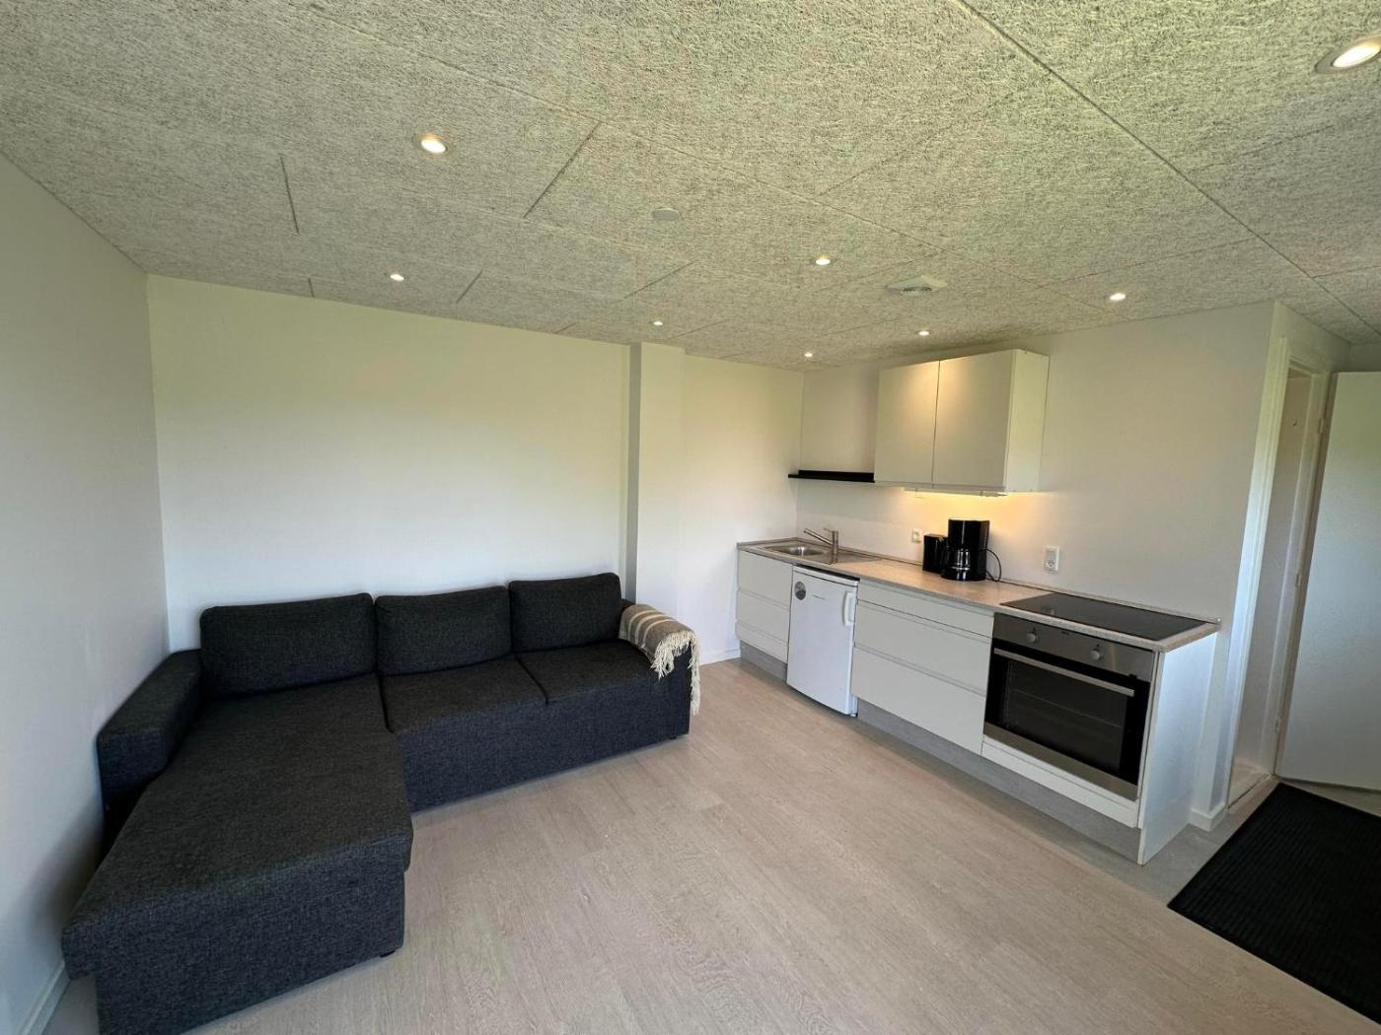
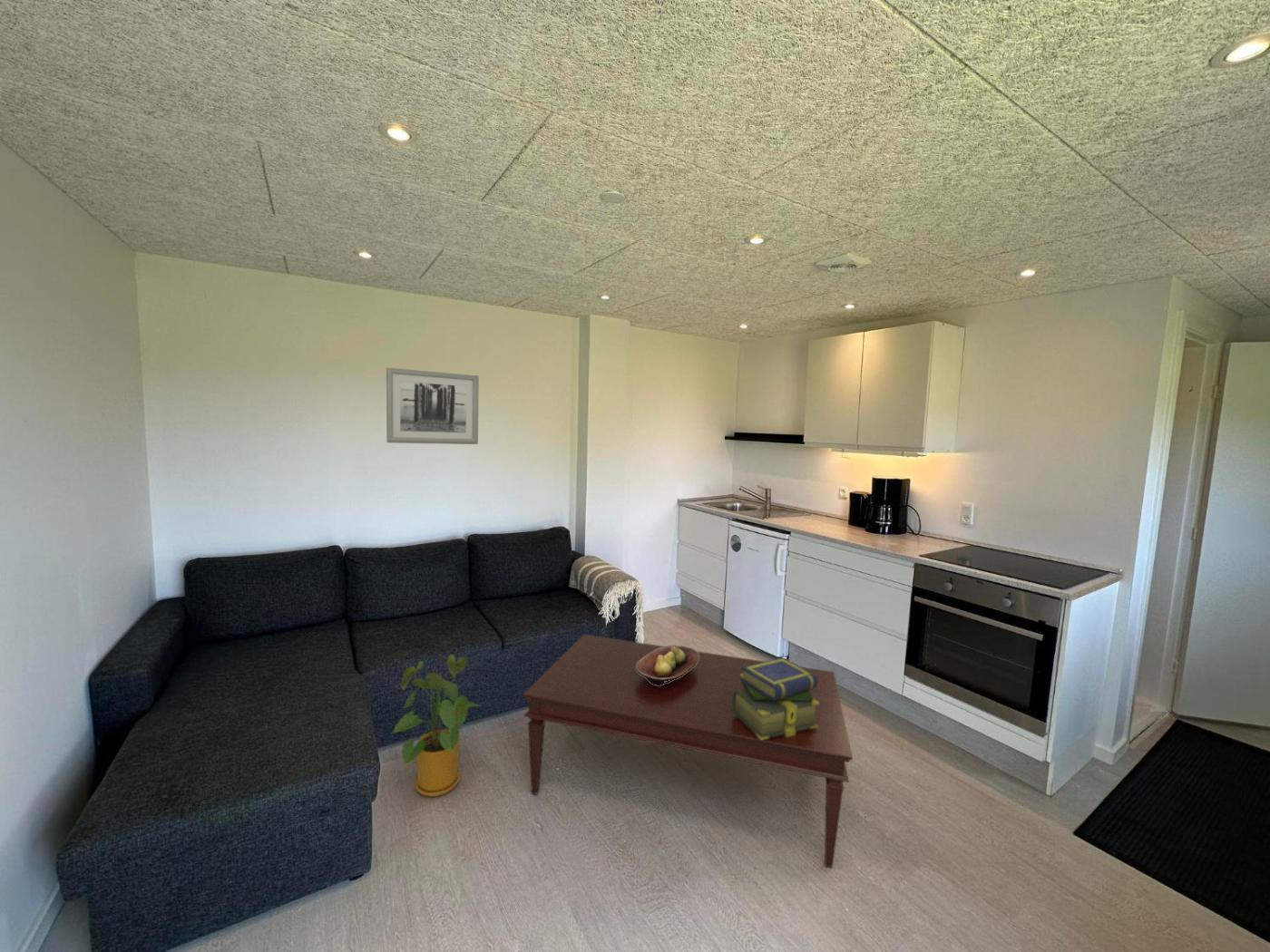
+ stack of books (776, 694)
+ fruit bowl (668, 661)
+ coffee table (686, 730)
+ house plant (434, 729)
+ wall art (434, 408)
